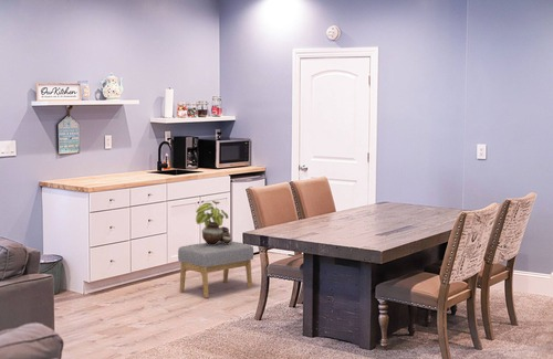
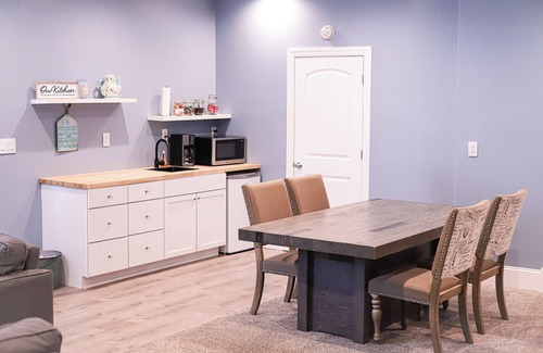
- footstool (216, 266)
- potted plant (215, 222)
